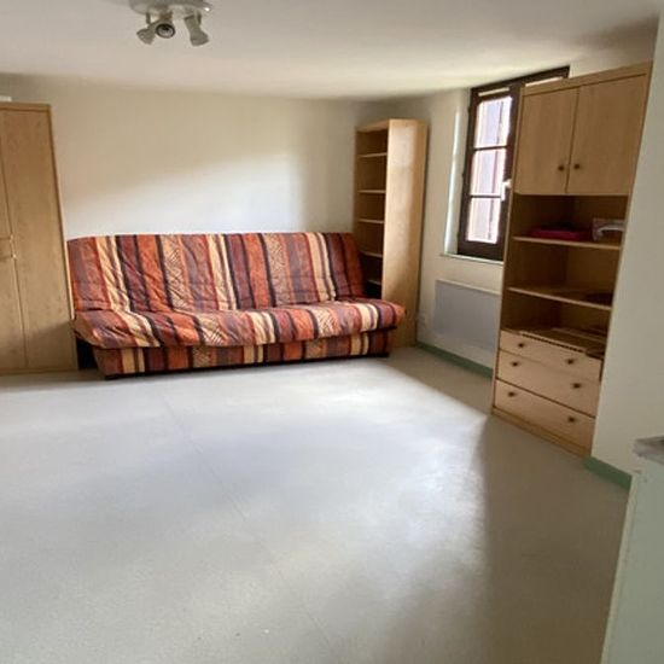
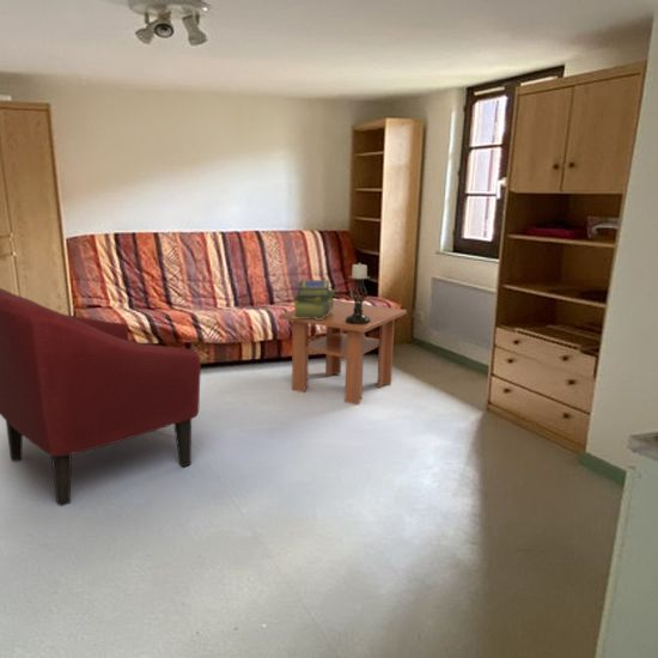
+ coffee table (343, 349)
+ candle holder (359, 292)
+ armchair (89, 374)
+ stack of books (313, 298)
